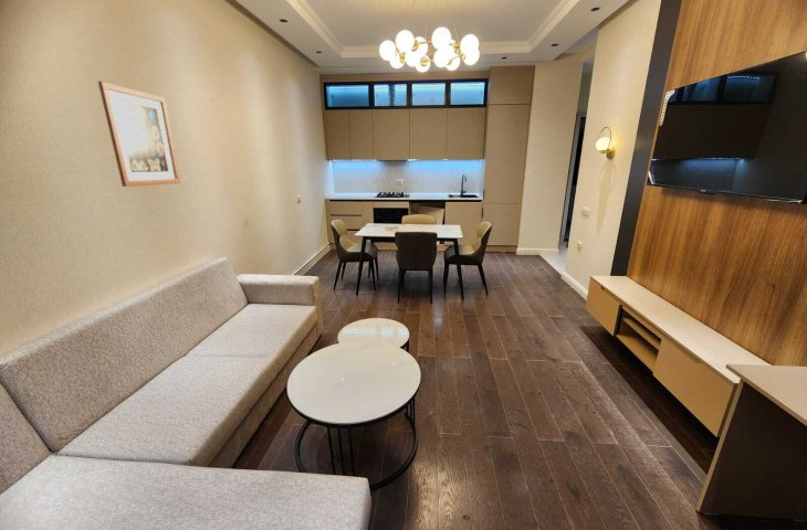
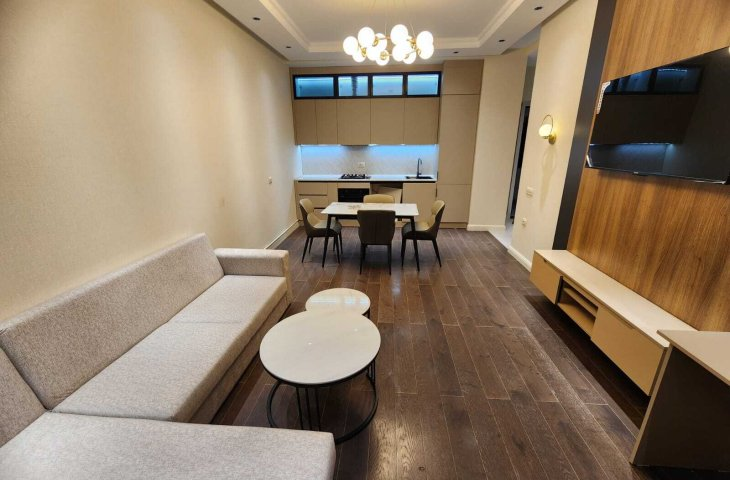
- wall art (145, 139)
